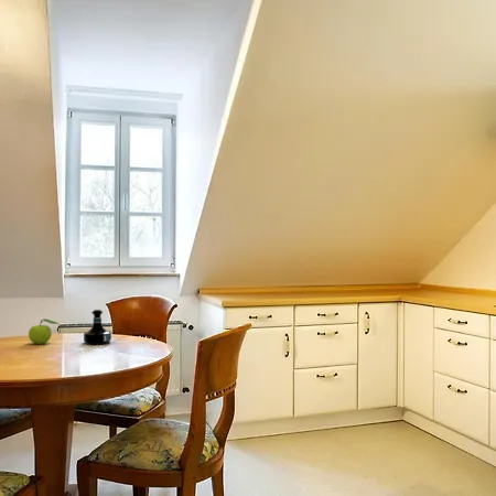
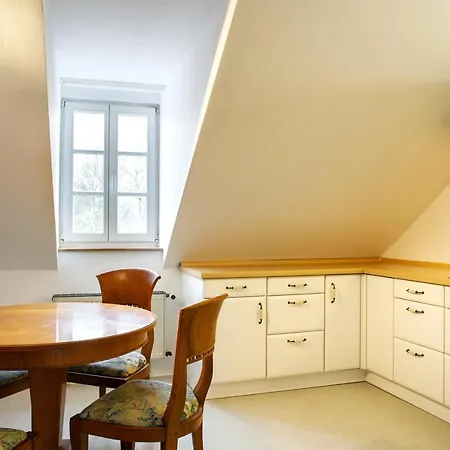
- fruit (44, 331)
- tequila bottle (97, 326)
